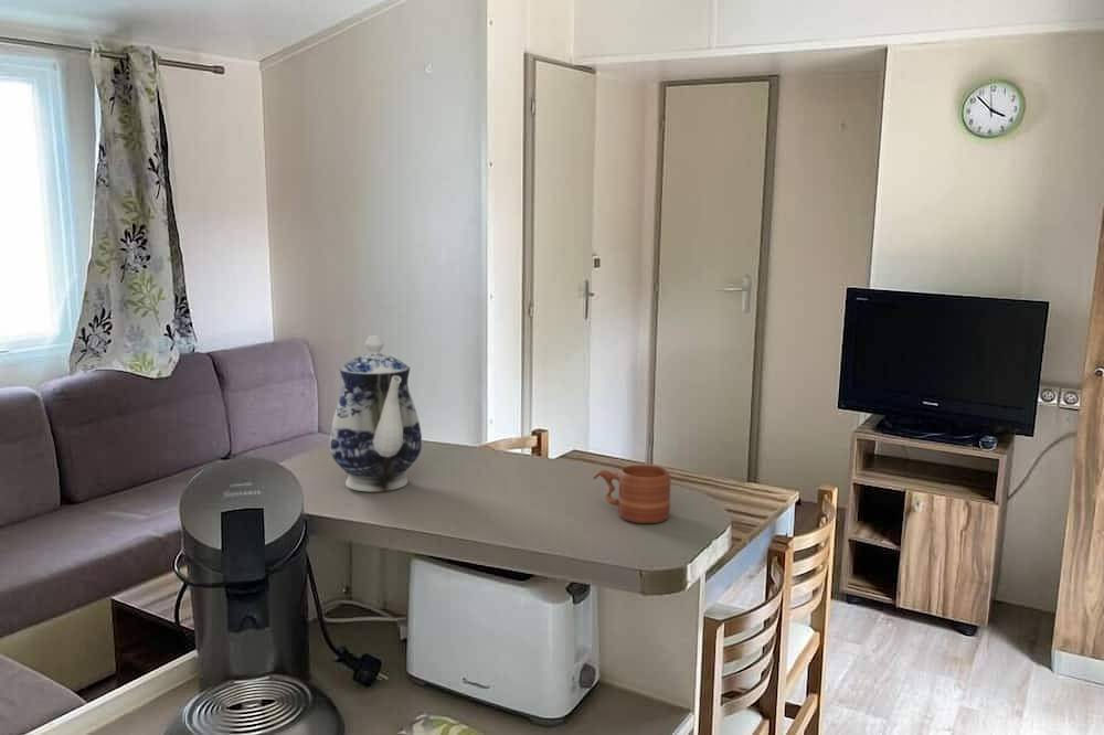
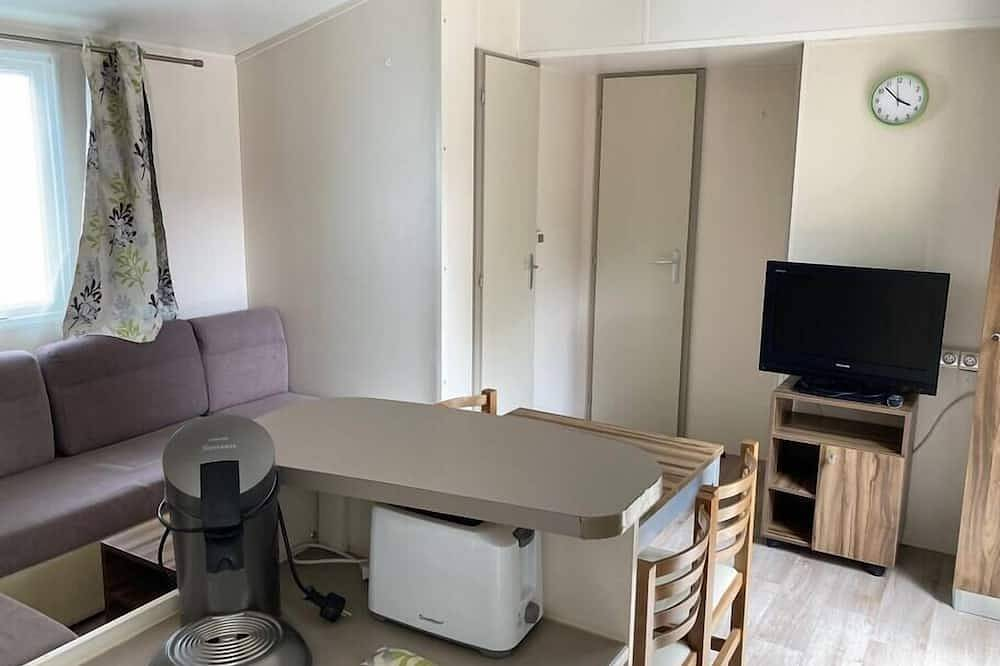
- teapot (375, 409)
- mug (631, 490)
